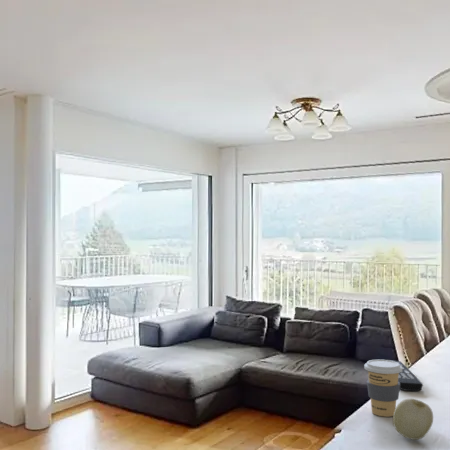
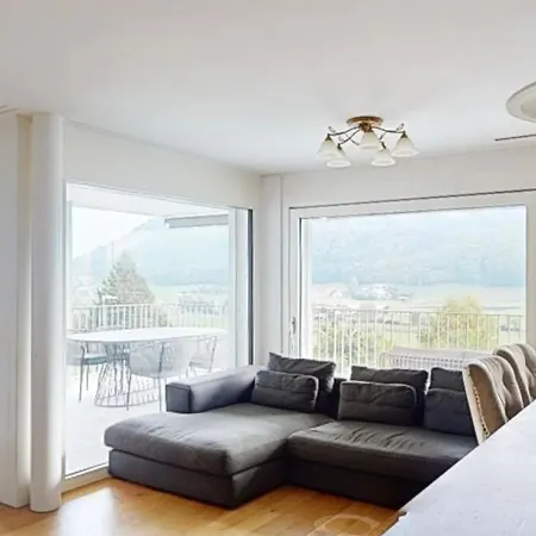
- coffee cup (383, 387)
- fruit (413, 418)
- remote control (399, 374)
